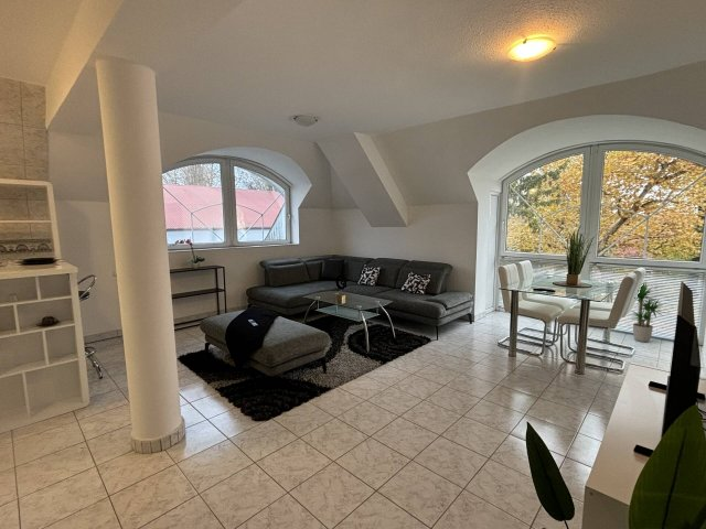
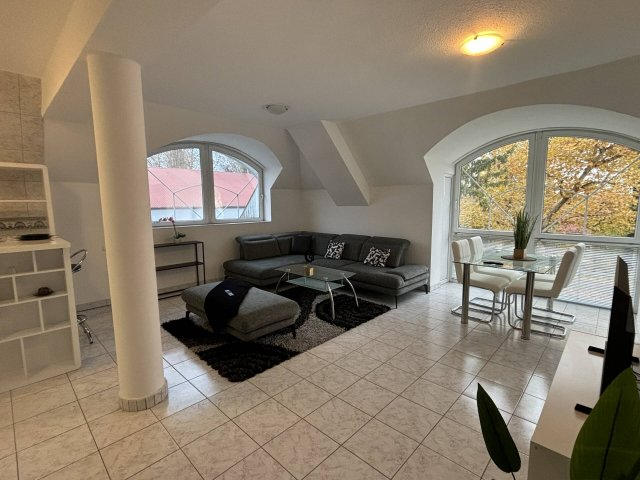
- potted plant (643, 310)
